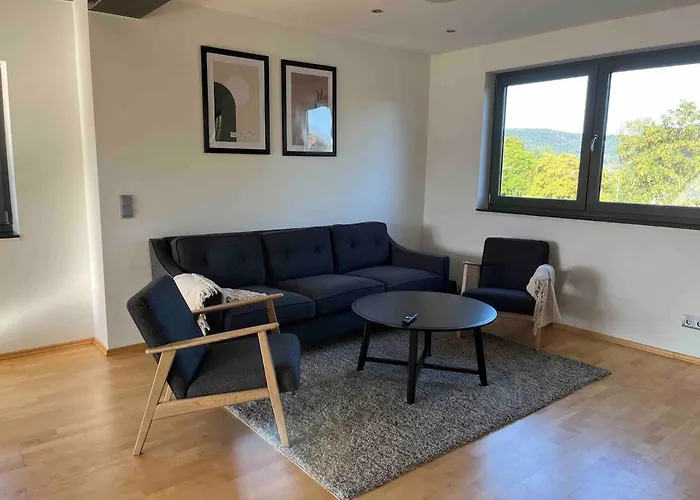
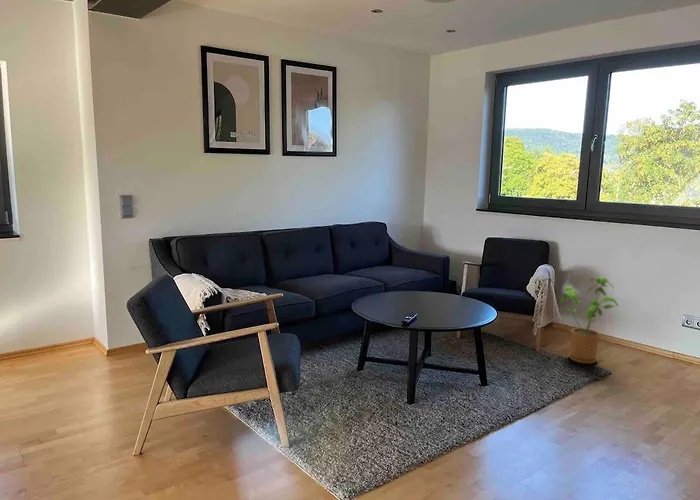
+ house plant (590, 319)
